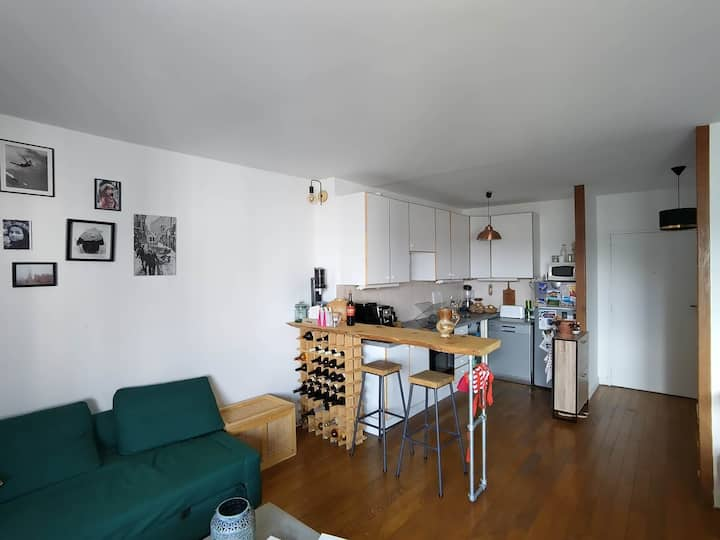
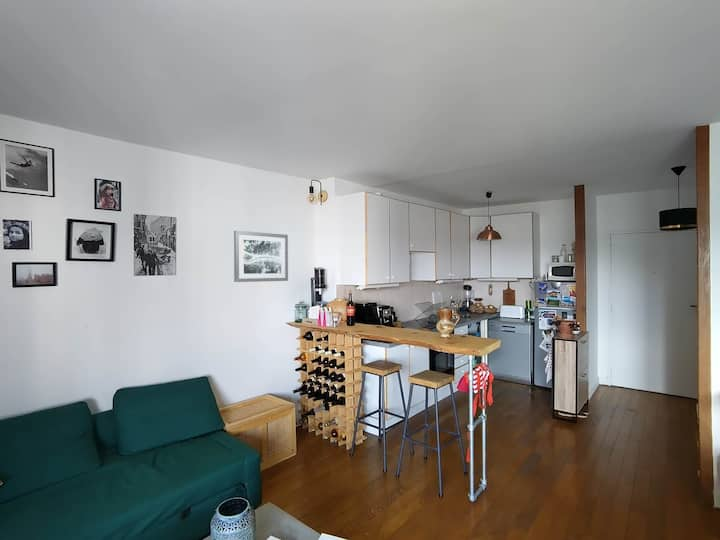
+ wall art (262, 257)
